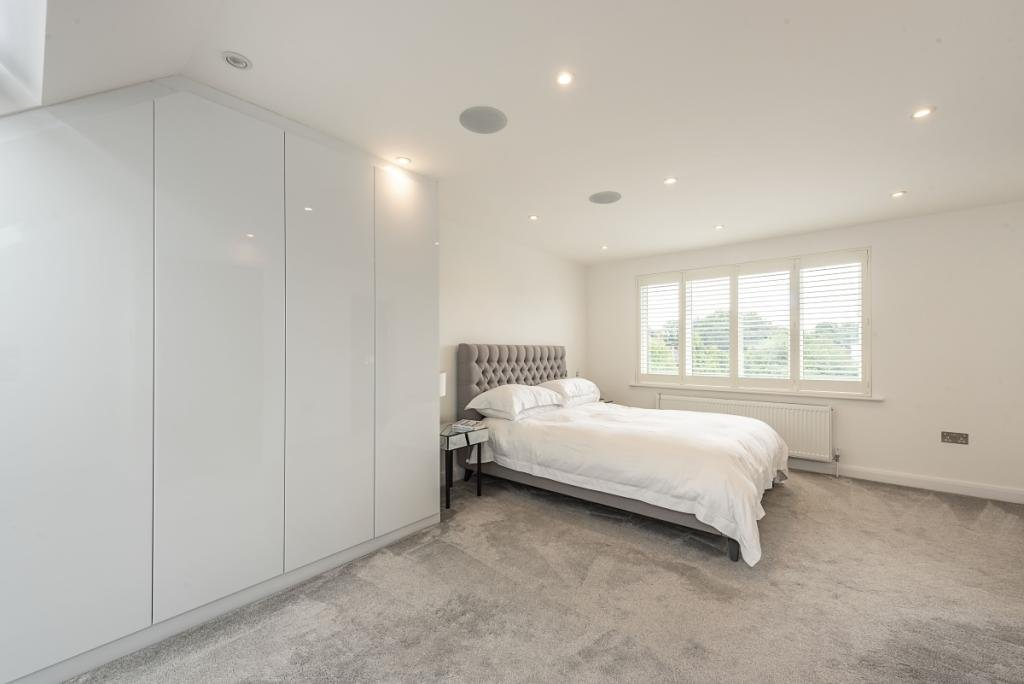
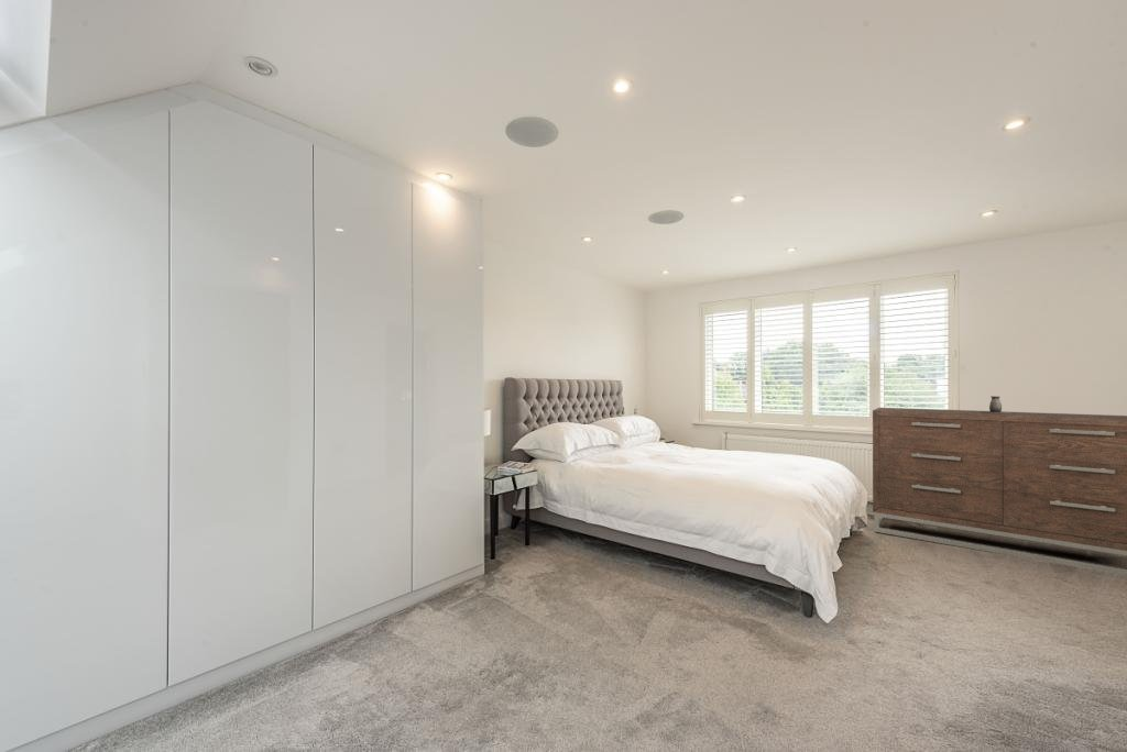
+ dresser (998, 478)
+ decorative vase (994, 403)
